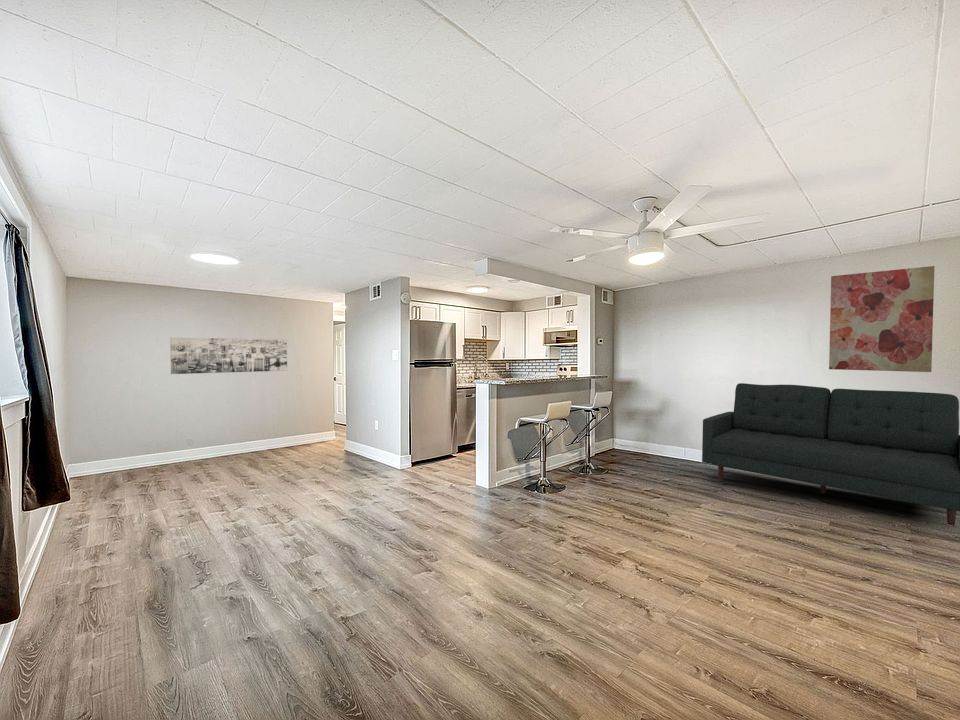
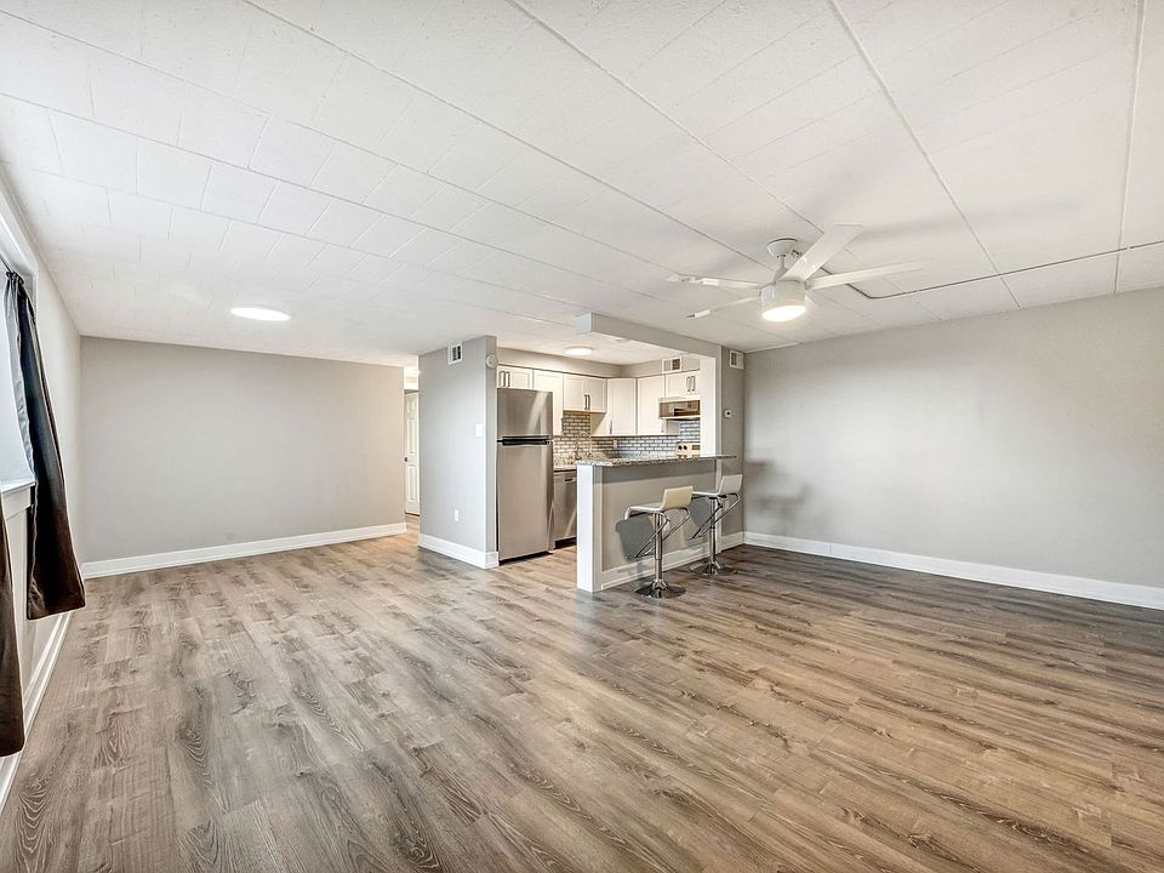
- wall art (233, 355)
- sofa (824, 440)
- wall art (878, 321)
